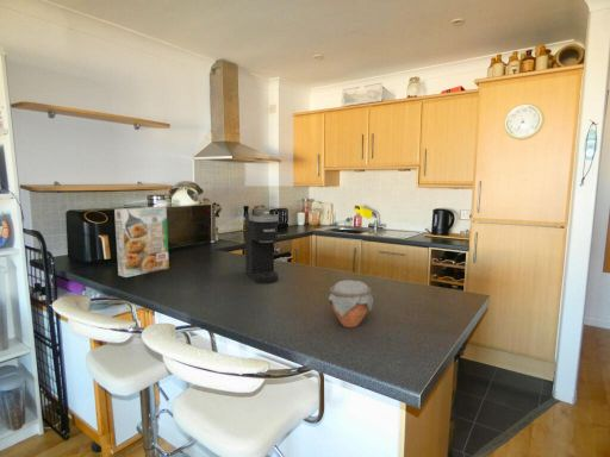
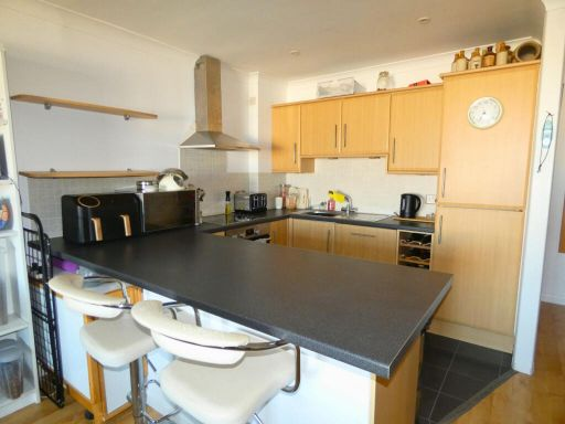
- jar (349, 303)
- coffee maker (261, 245)
- cereal box (143, 239)
